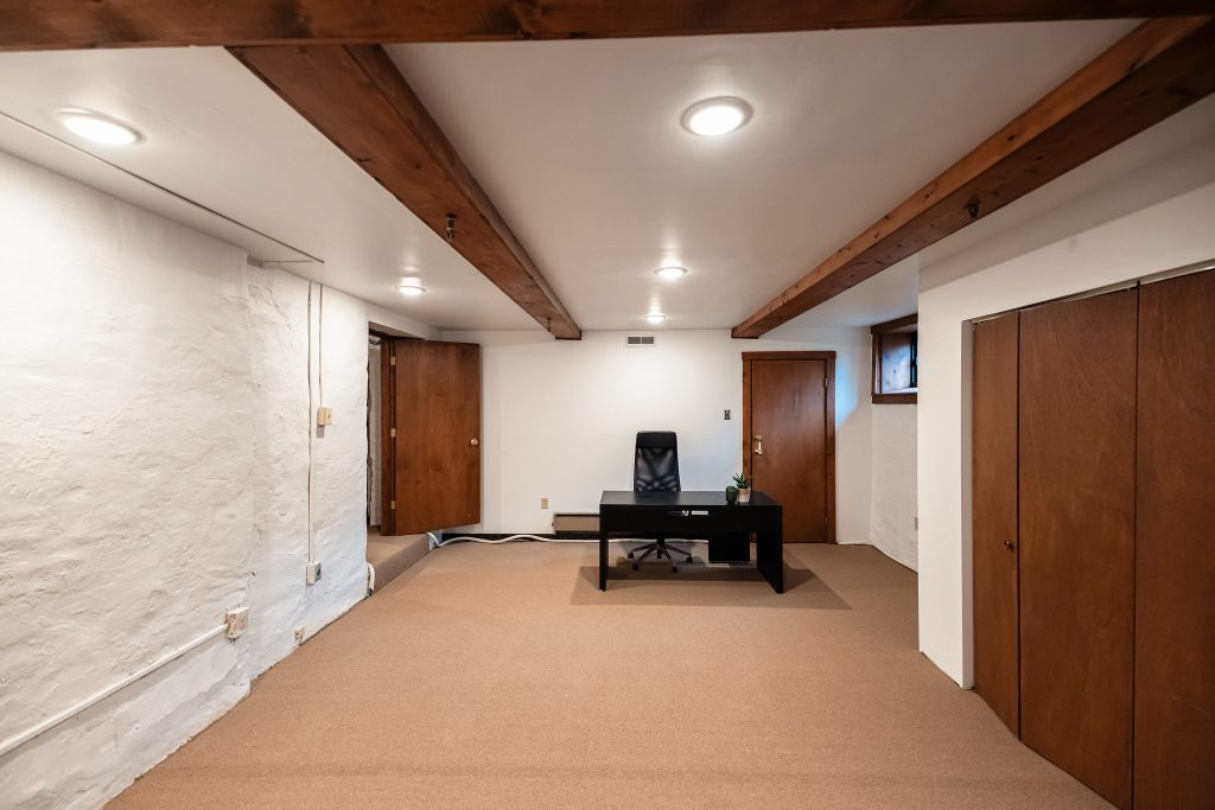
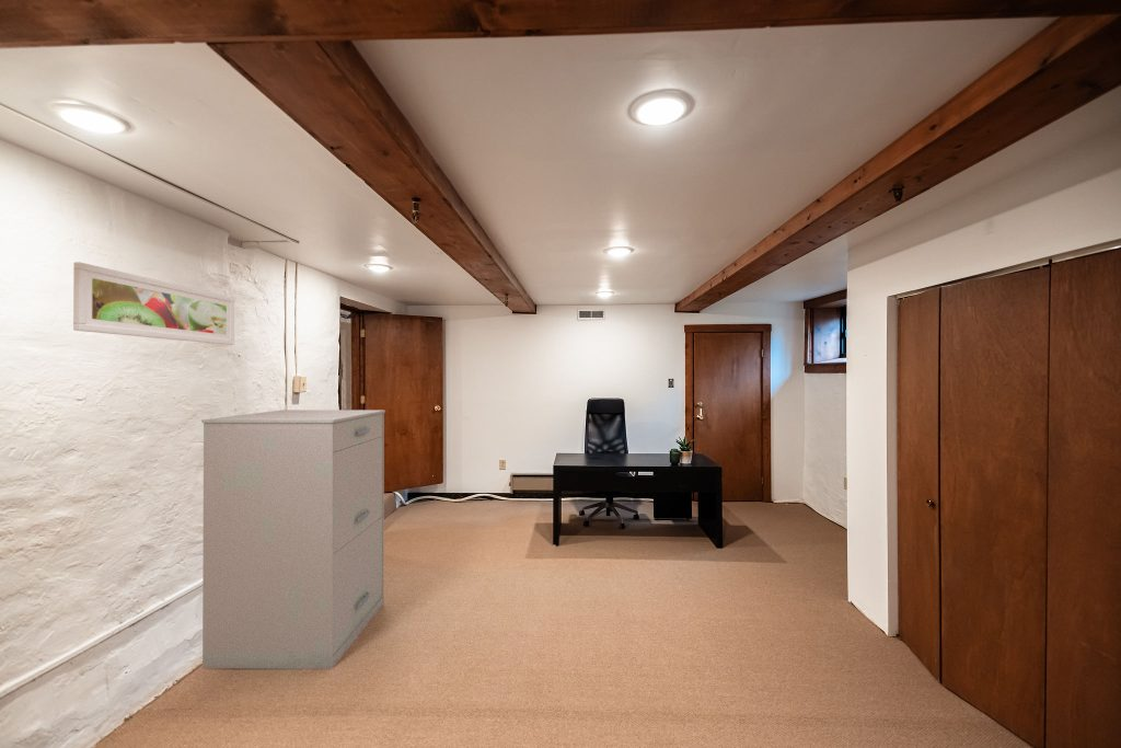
+ filing cabinet (305, 522)
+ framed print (169, 311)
